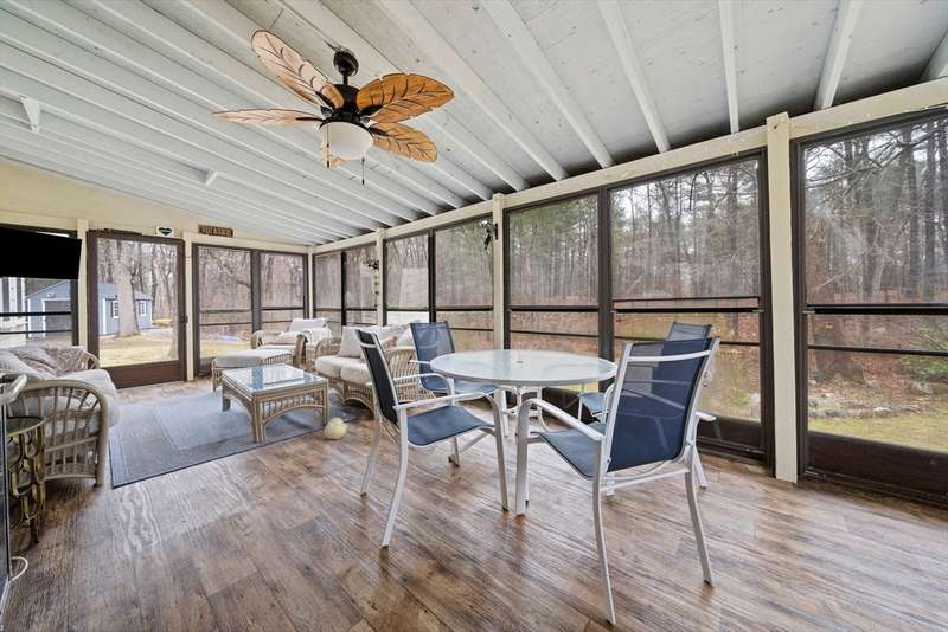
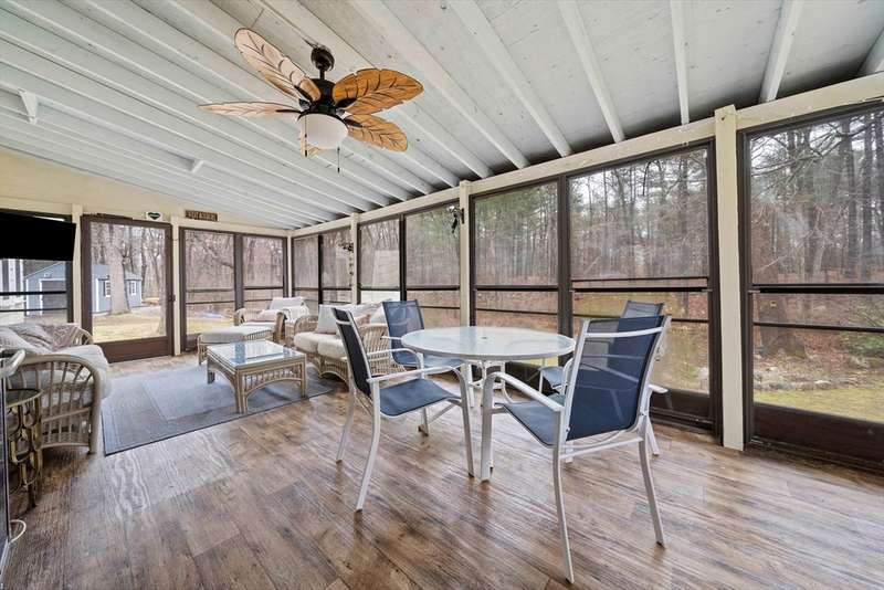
- plush toy (335, 425)
